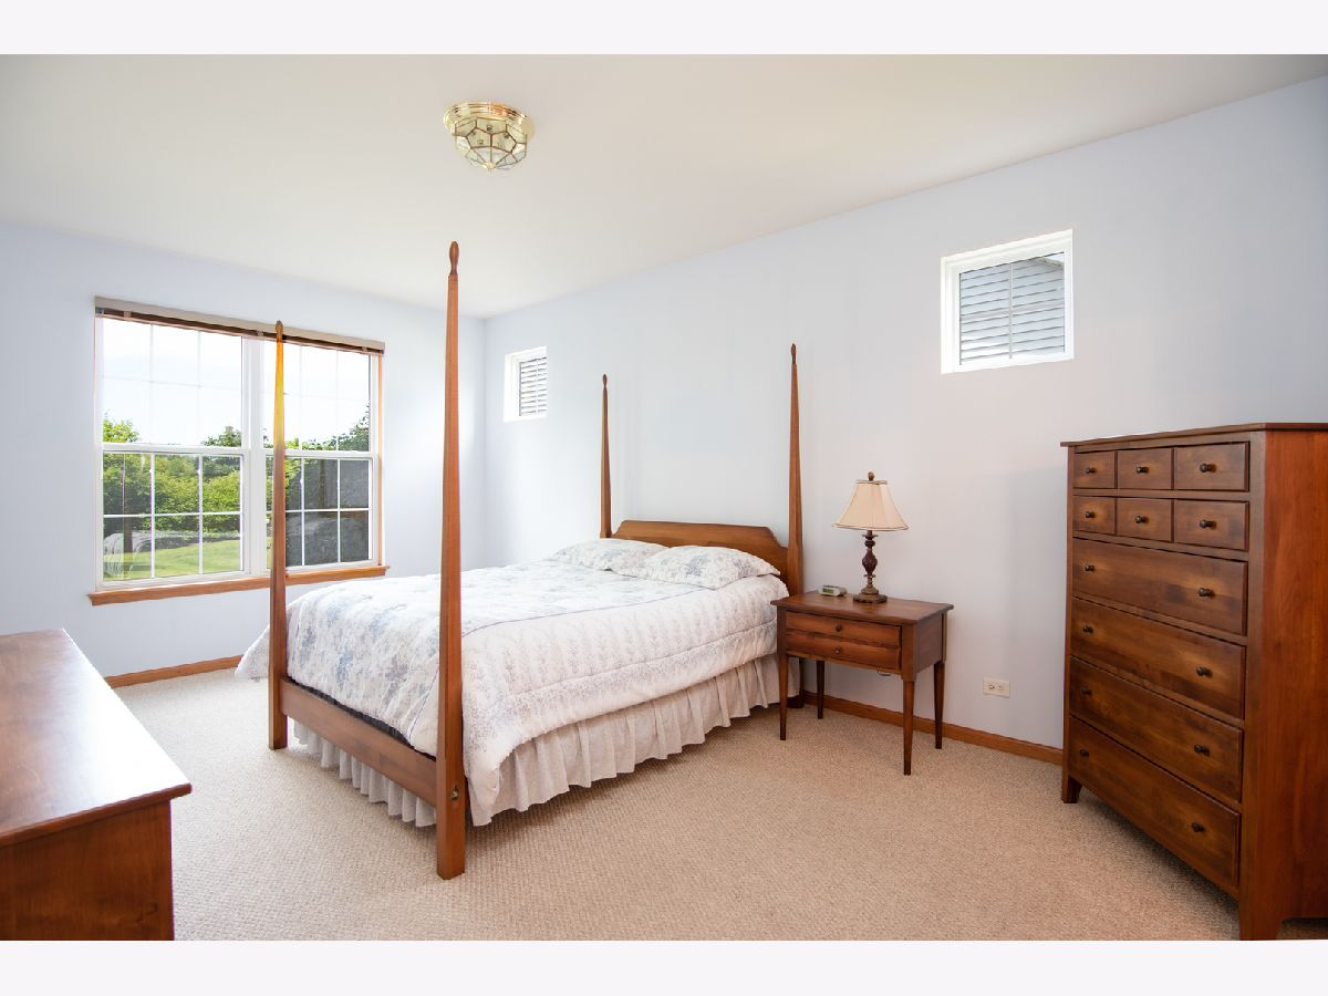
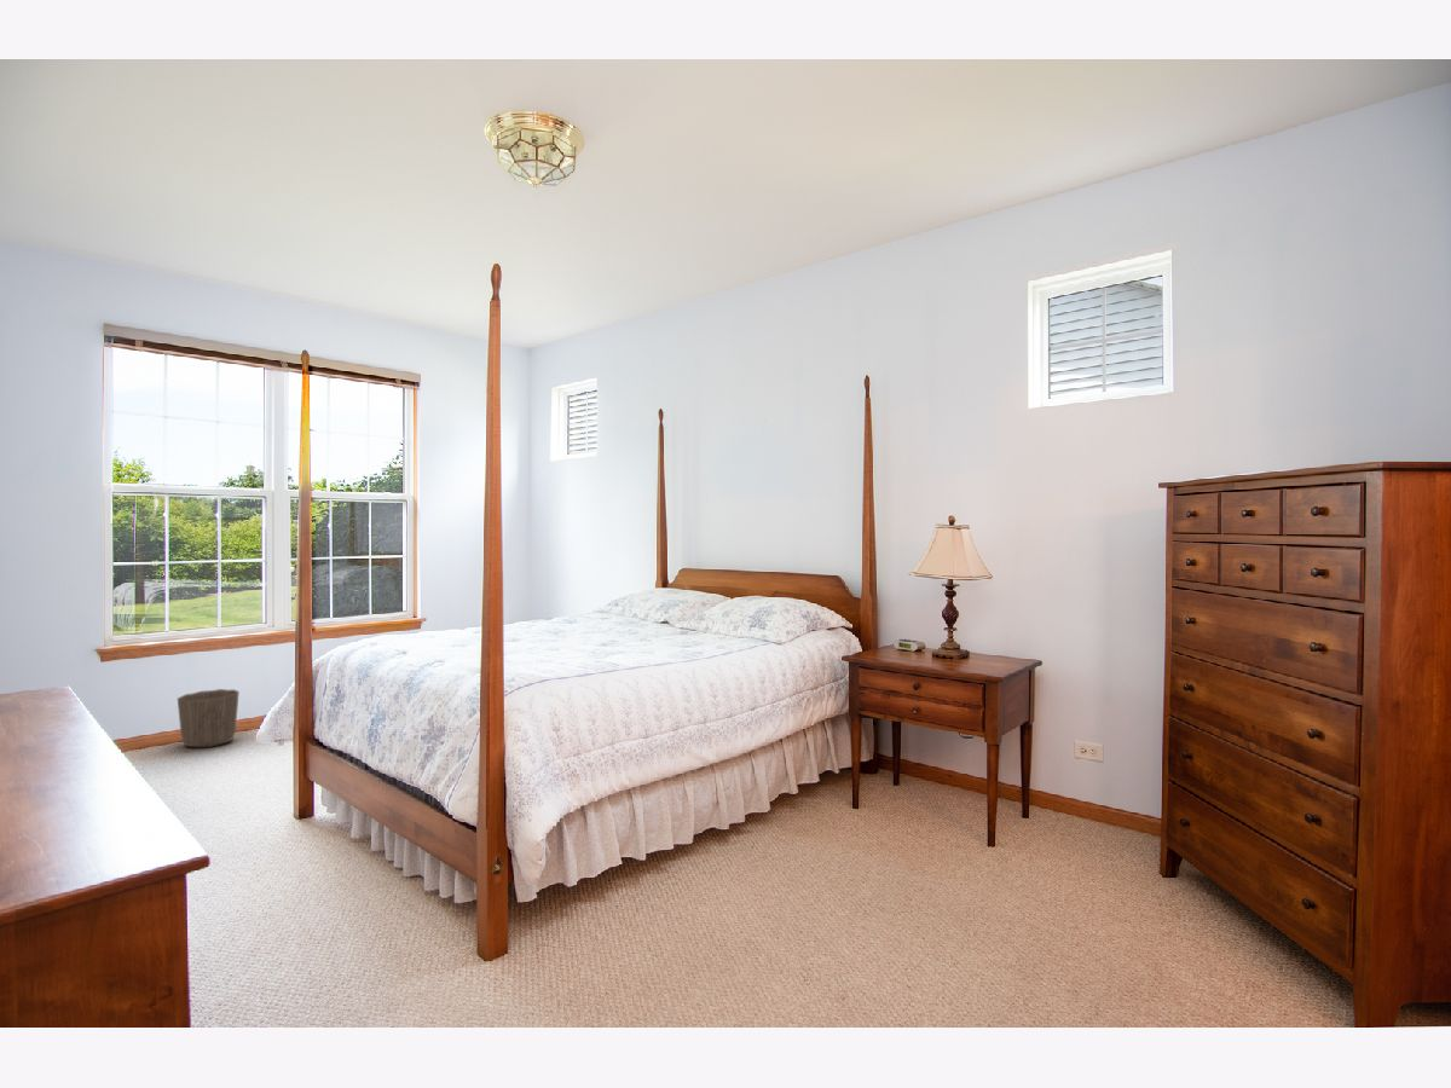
+ waste basket (208, 718)
